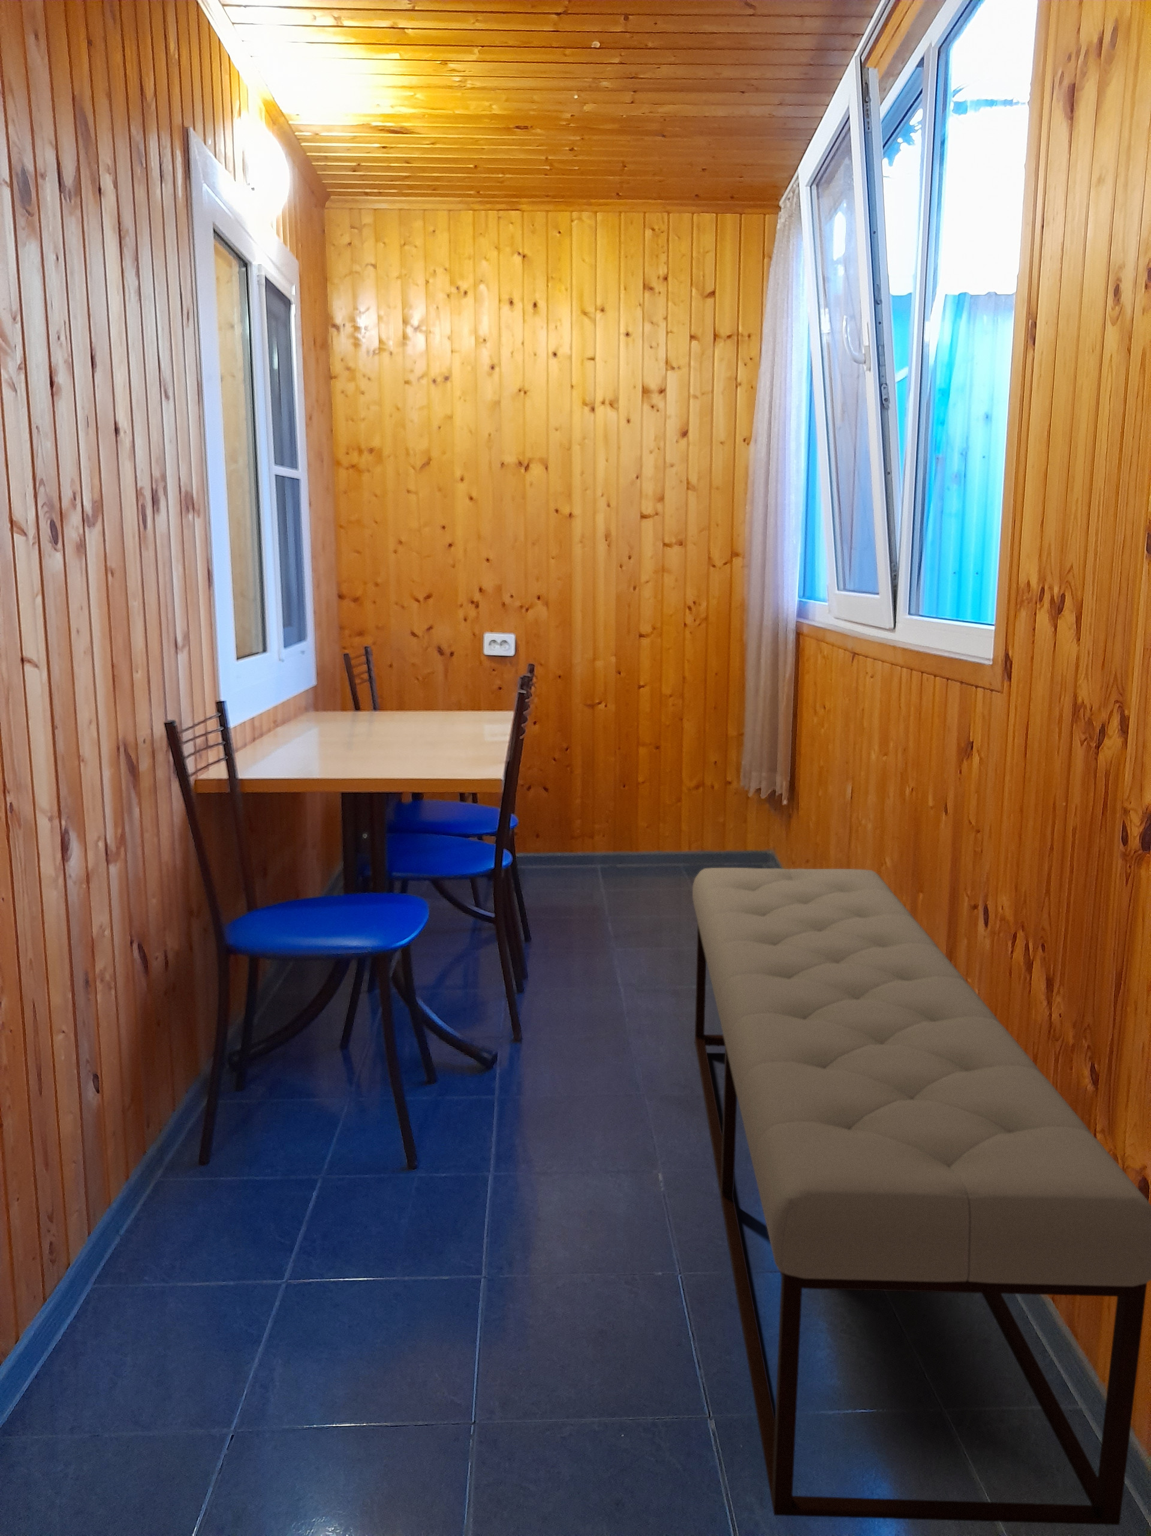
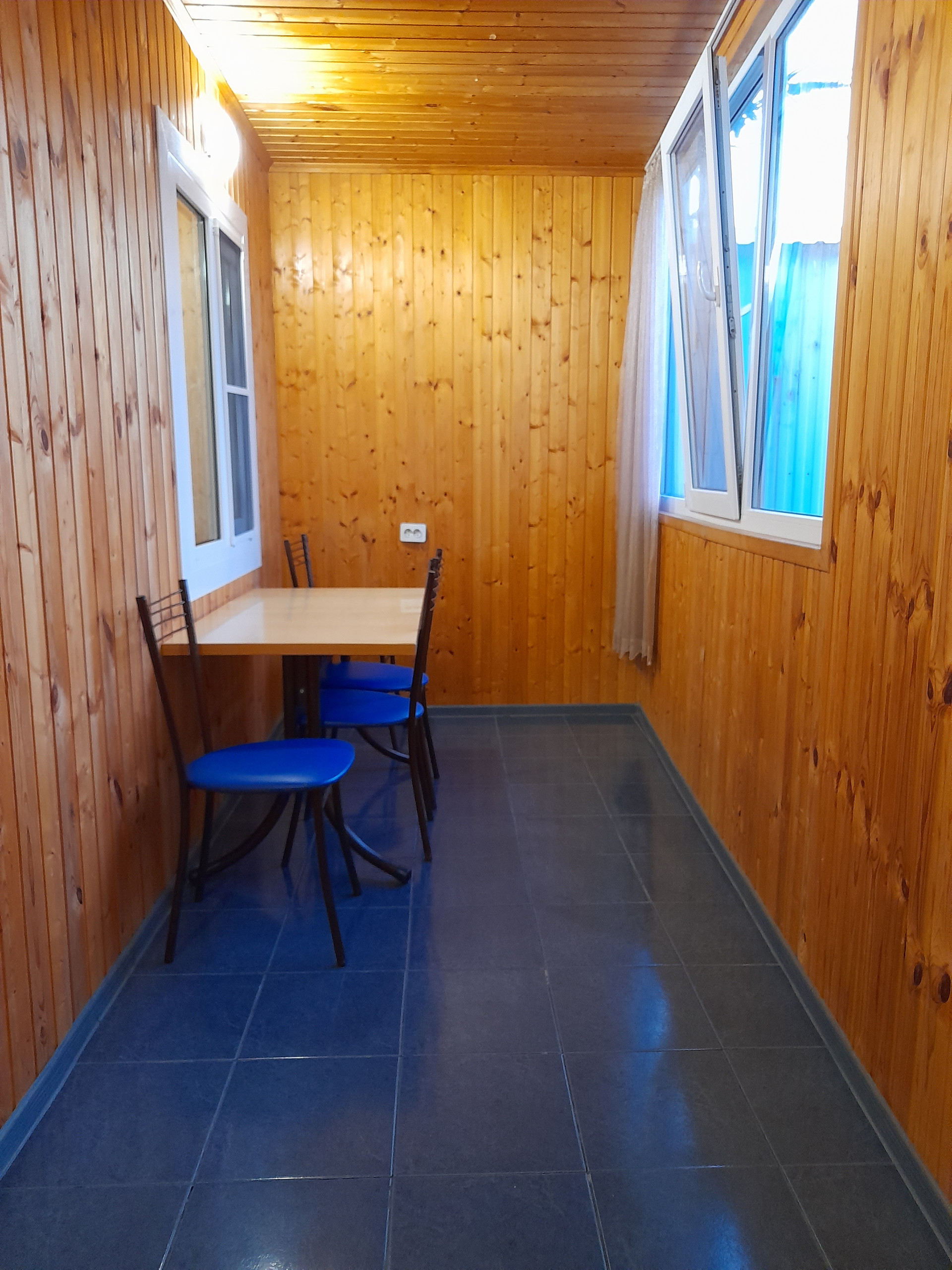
- bench (841, 1091)
